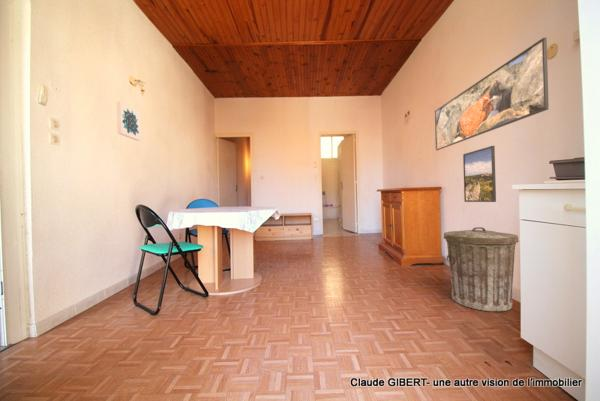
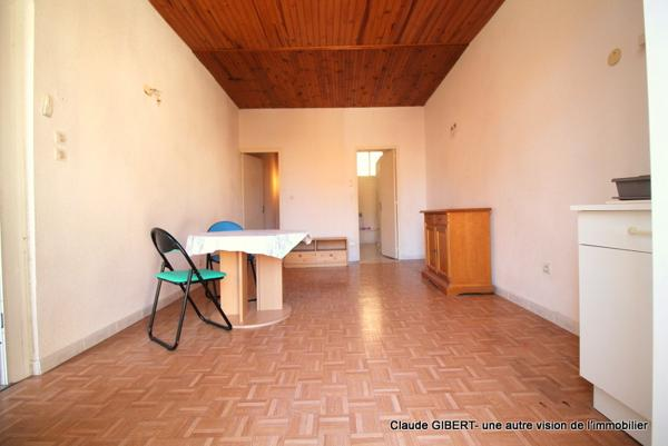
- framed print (475, 110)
- wall art (129, 122)
- trash can (479, 264)
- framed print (478, 176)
